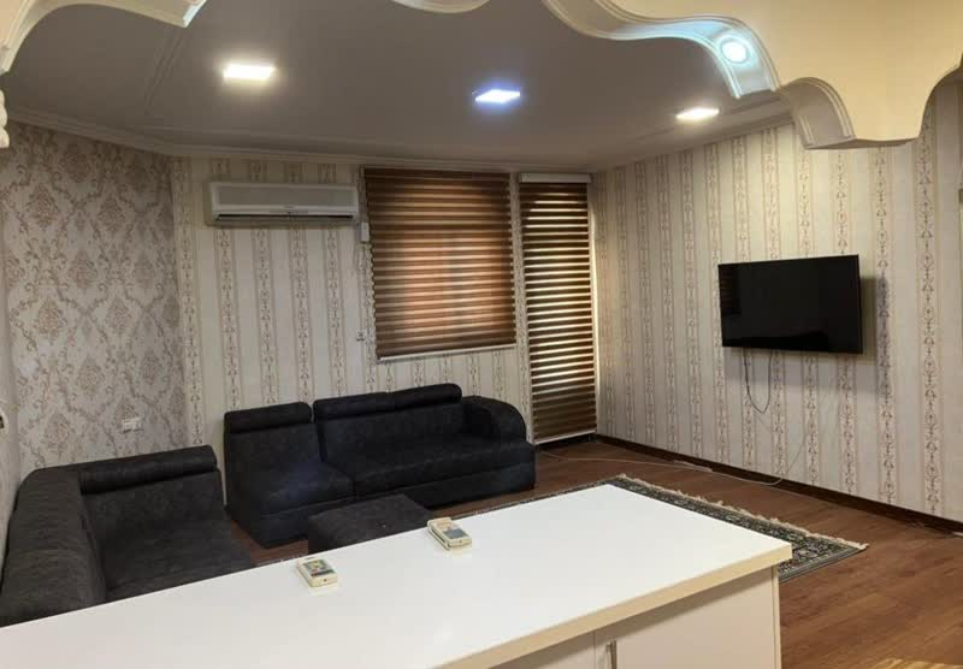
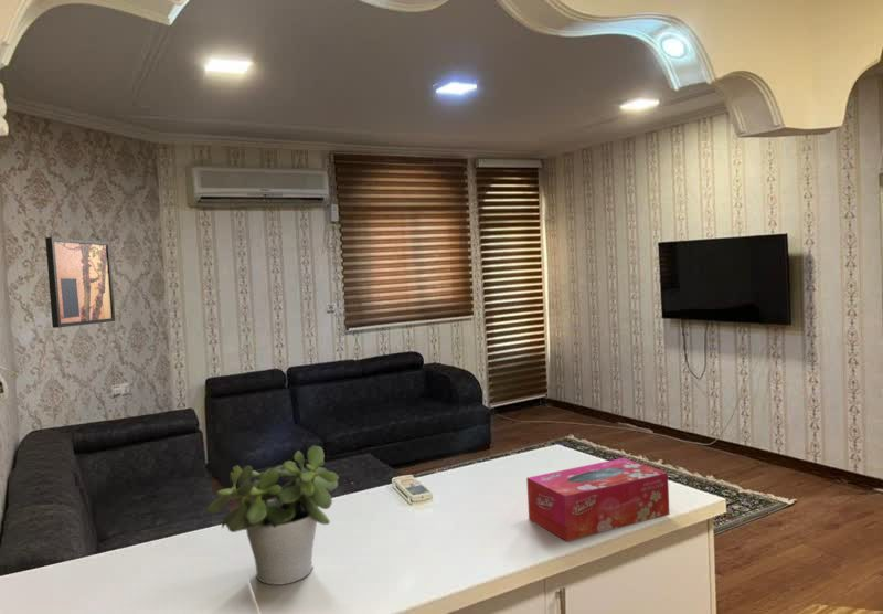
+ potted plant (281, 518)
+ wall art (82, 282)
+ tissue box (597, 496)
